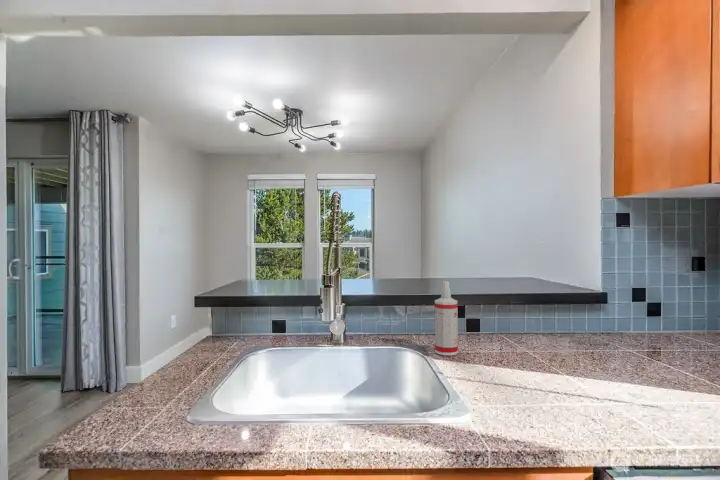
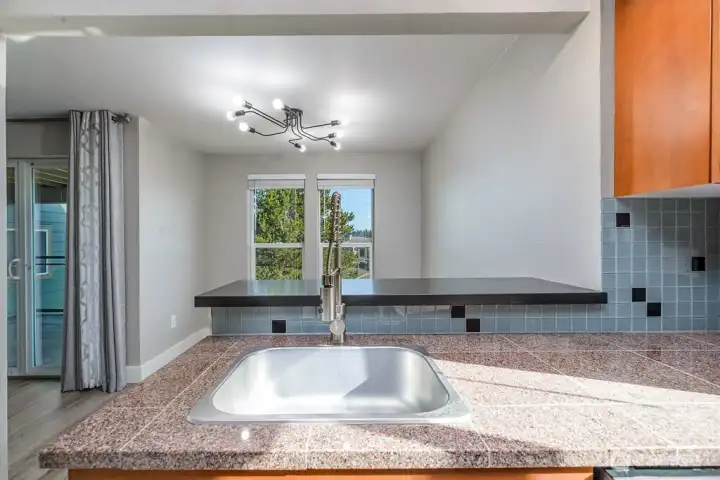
- spray bottle (446, 316)
